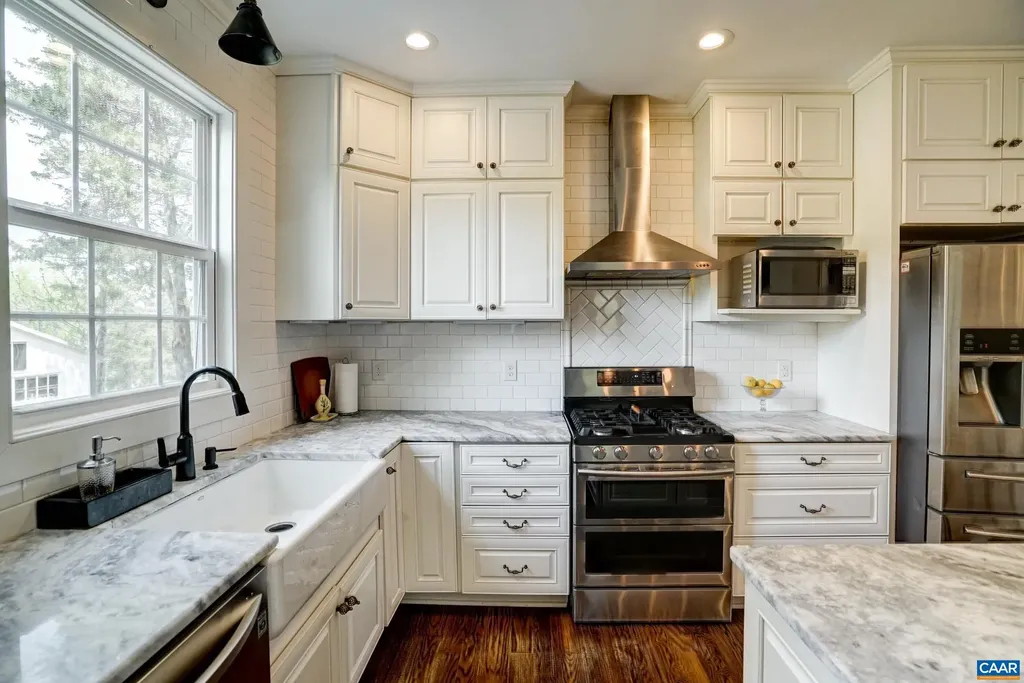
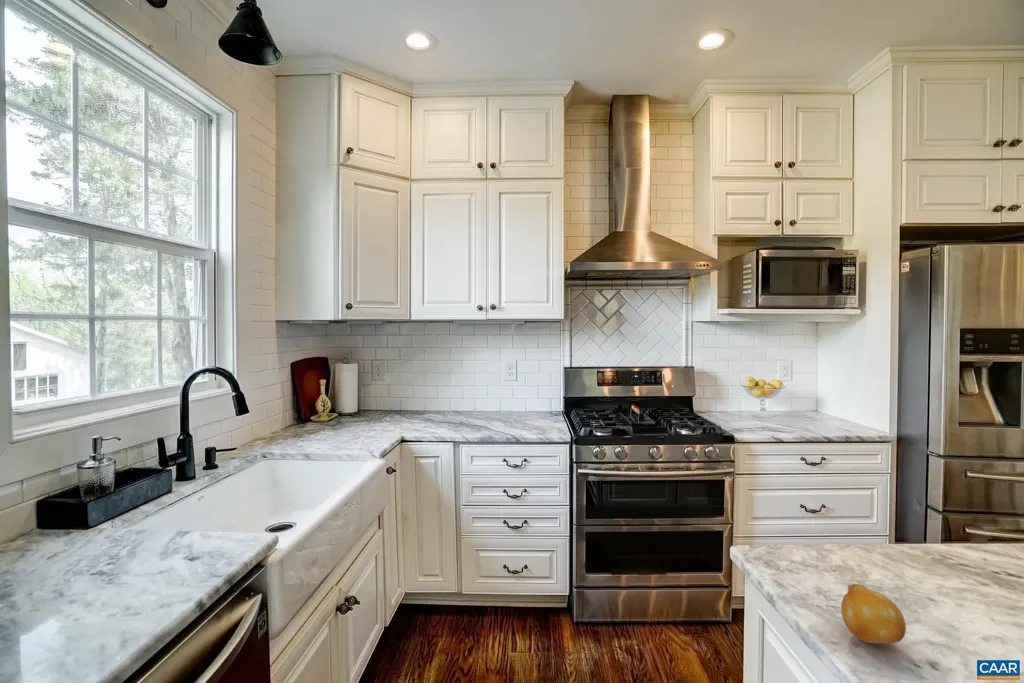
+ fruit (871, 617)
